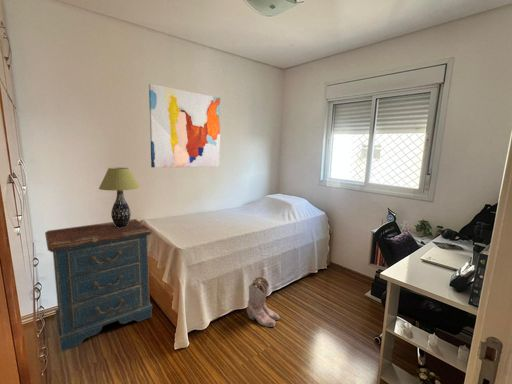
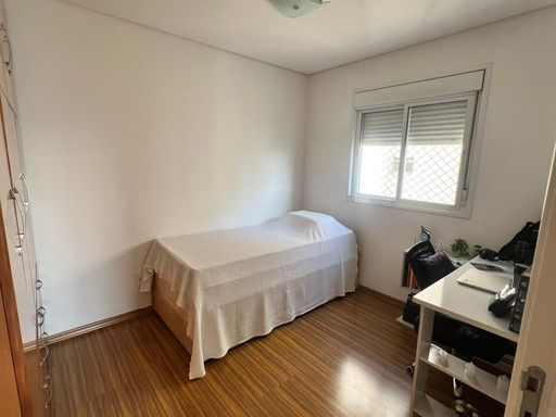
- dresser (103, 276)
- table lamp (120, 197)
- wall art (188, 130)
- boots (264, 299)
